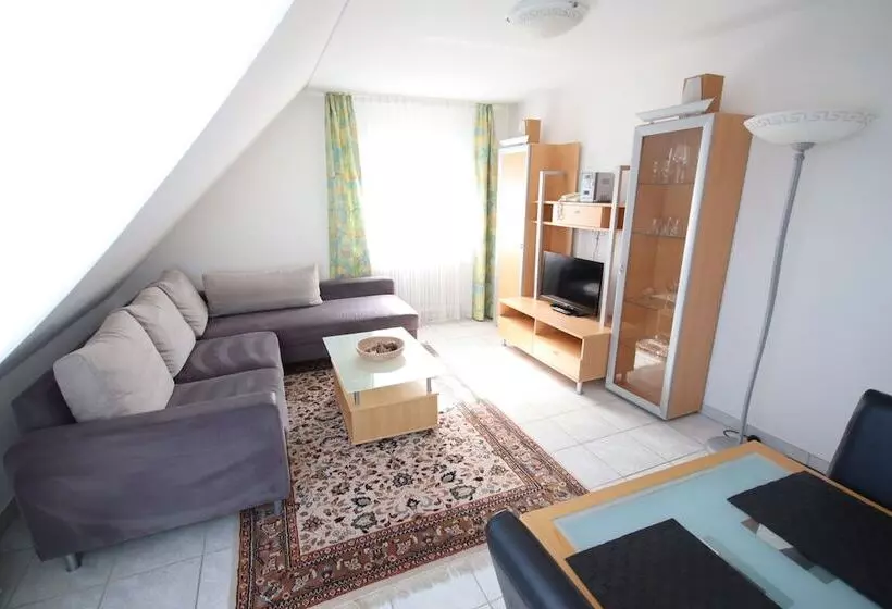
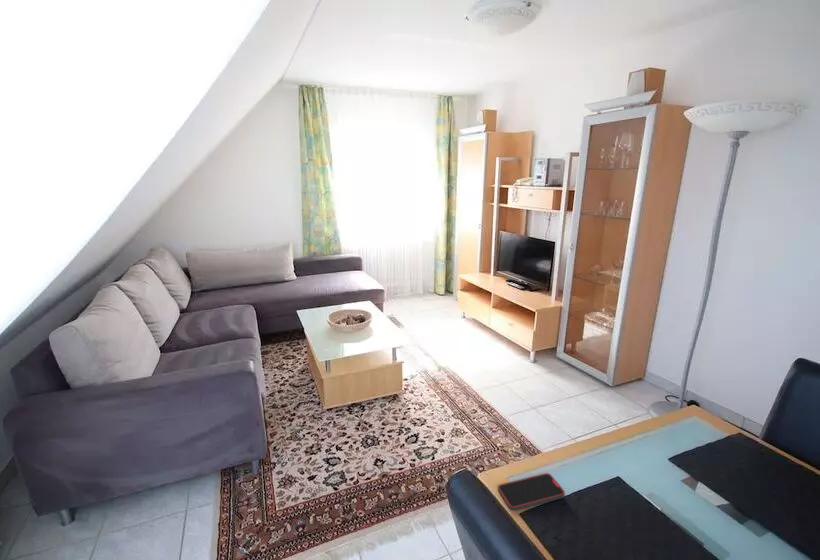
+ smartphone (530, 491)
